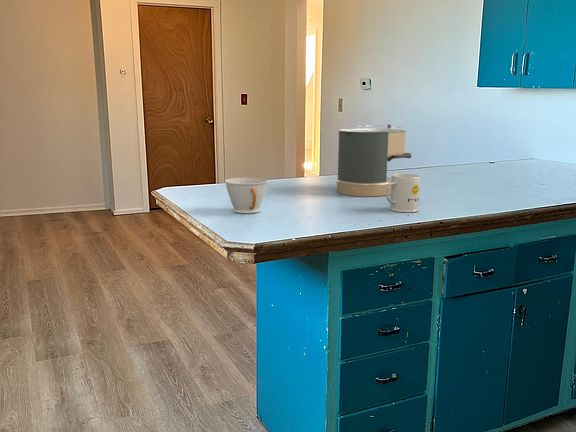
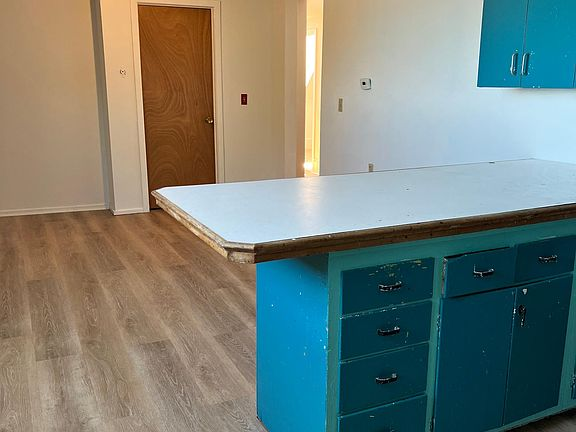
- mug (402, 193)
- teacup (247, 196)
- coffee maker (378, 157)
